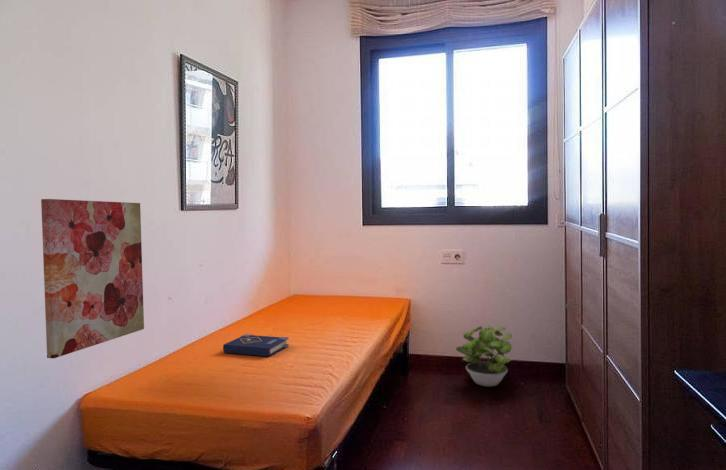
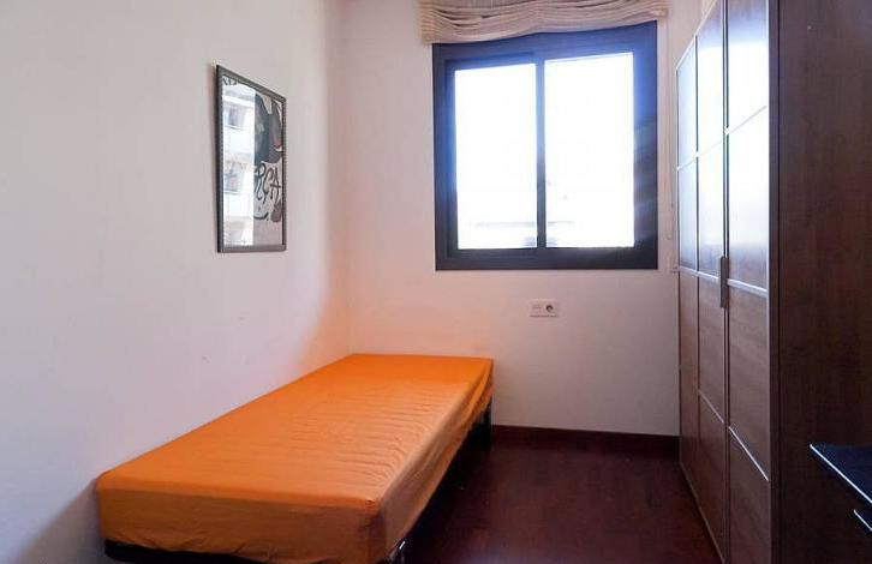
- wall art (98, 271)
- potted plant (484, 353)
- book (256, 344)
